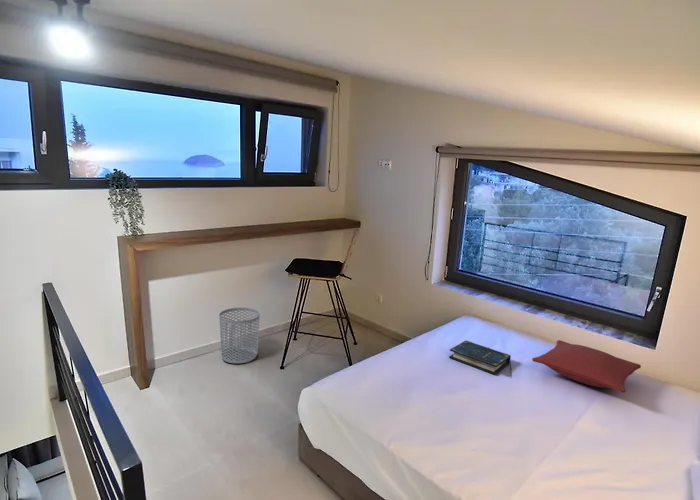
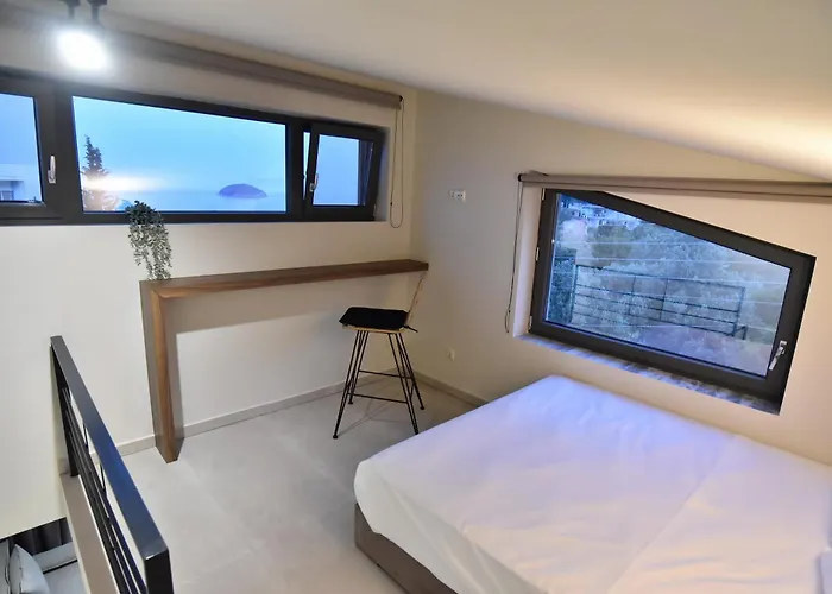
- book (479, 356)
- pillow (586, 364)
- waste bin (239, 334)
